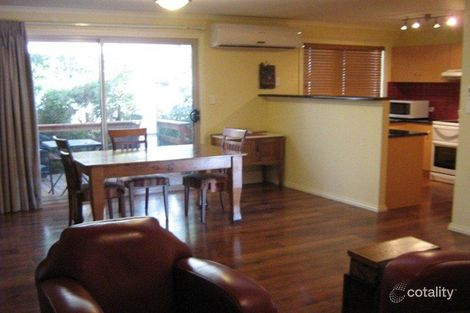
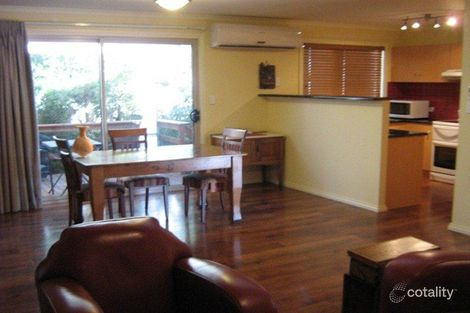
+ vase (82, 141)
